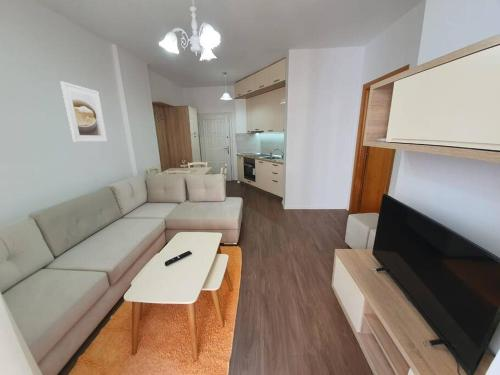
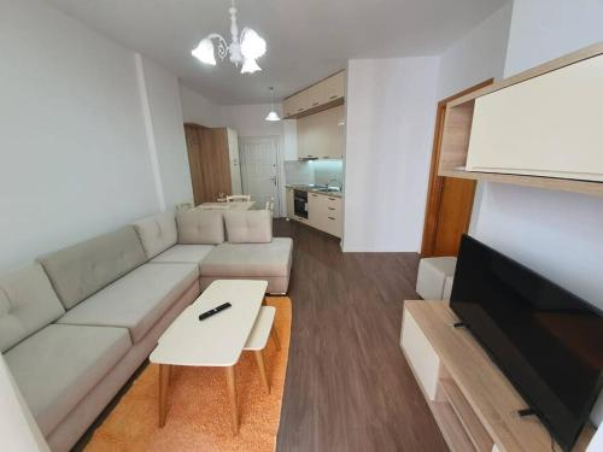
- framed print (86, 115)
